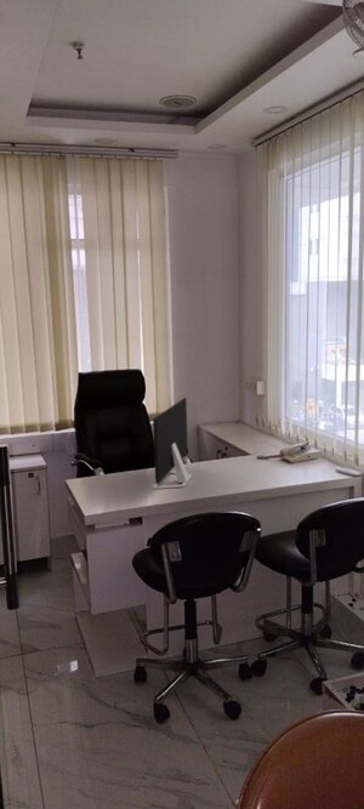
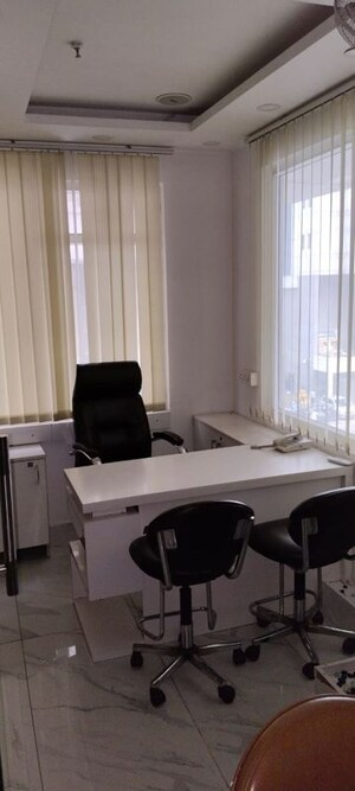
- monitor (172, 444)
